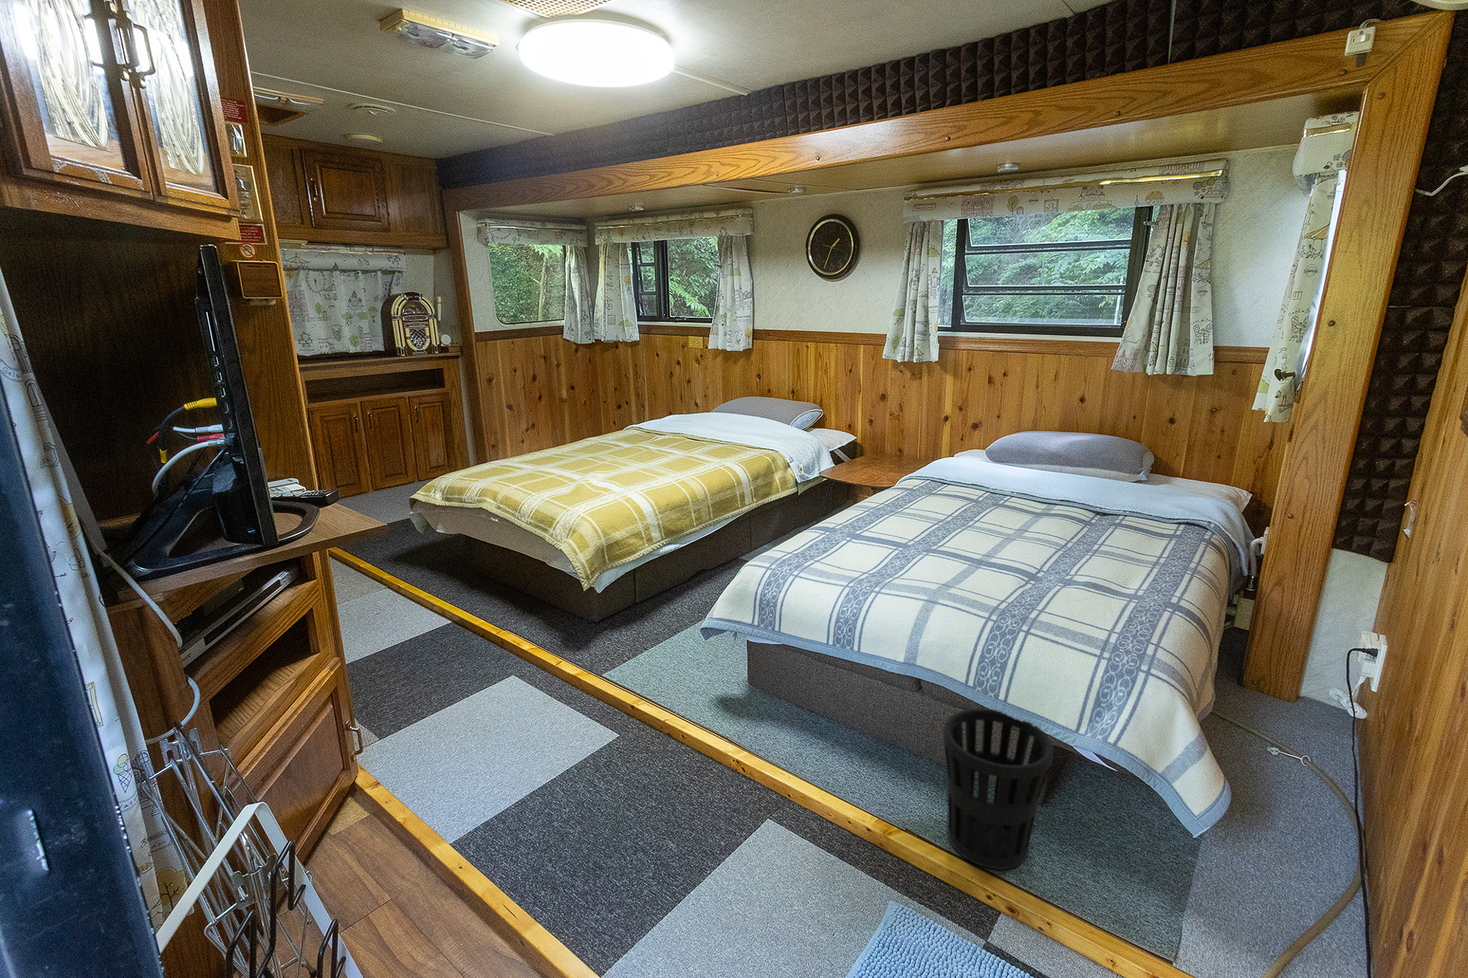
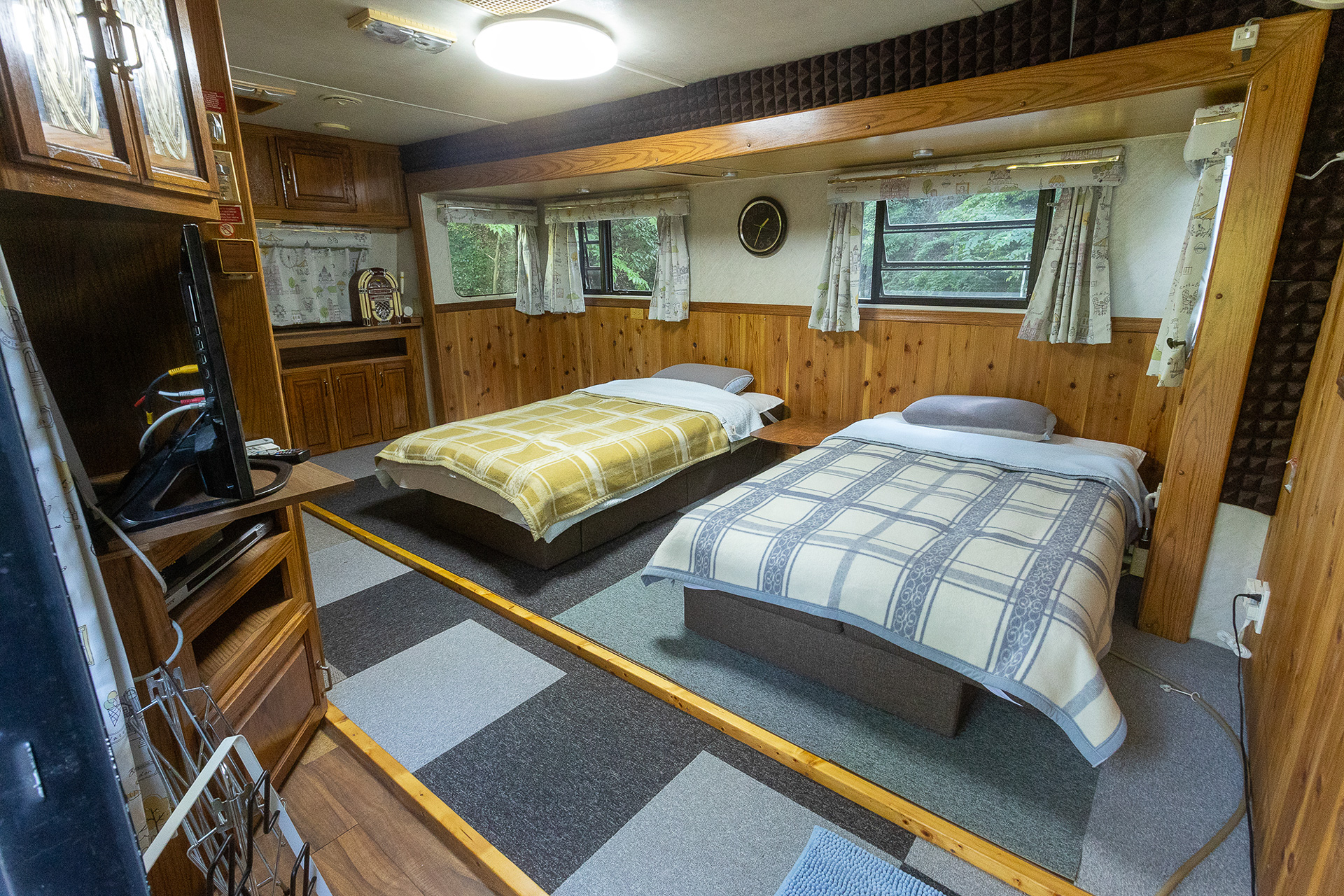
- wastebasket (995, 788)
